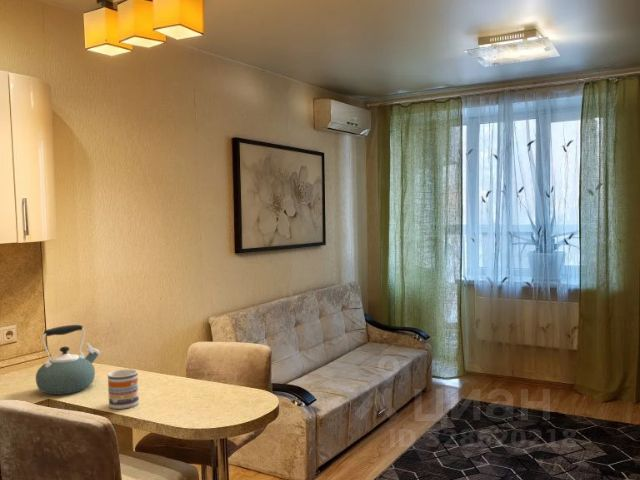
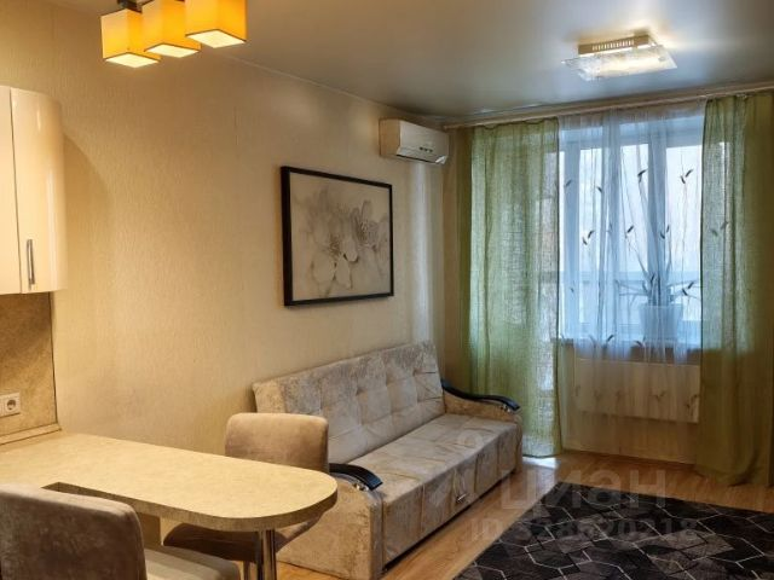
- mug (124, 387)
- kettle (70, 356)
